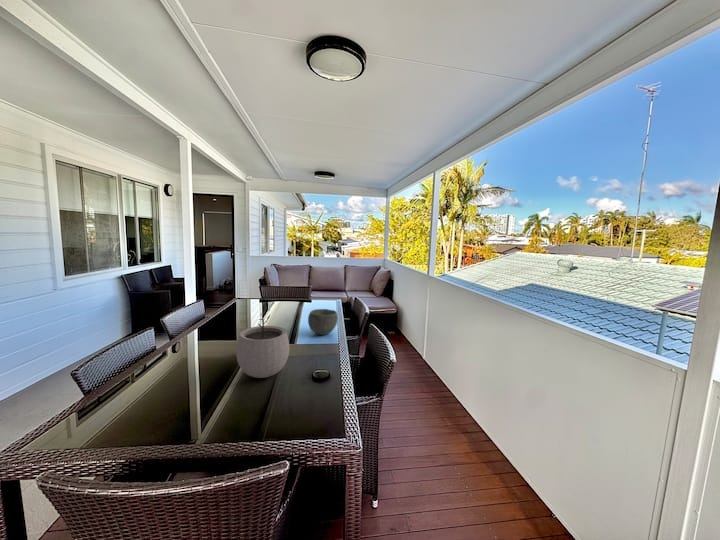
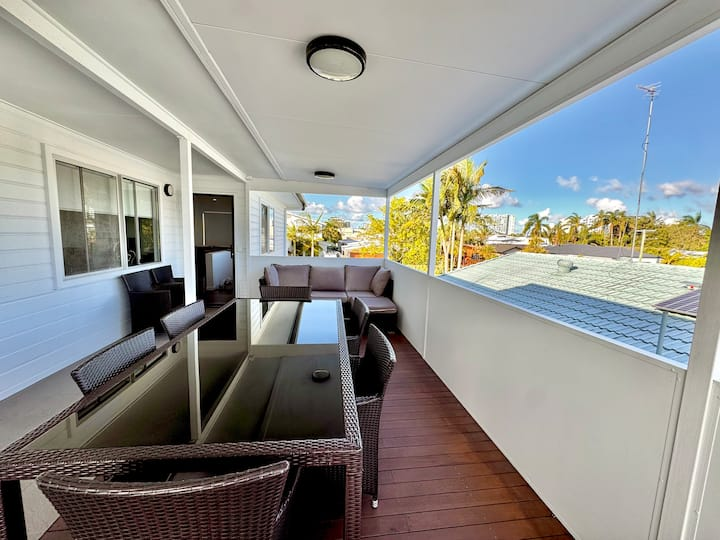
- bowl (322, 322)
- plant pot (263, 344)
